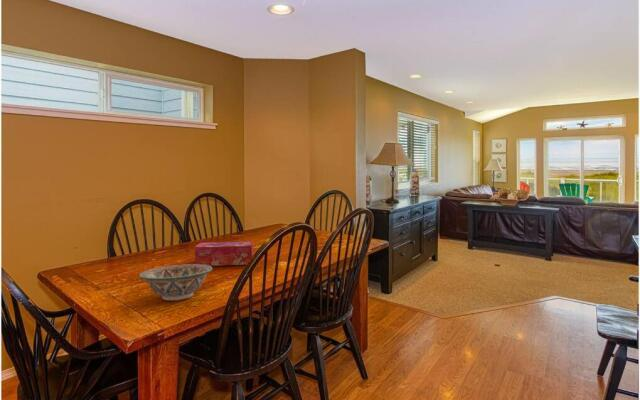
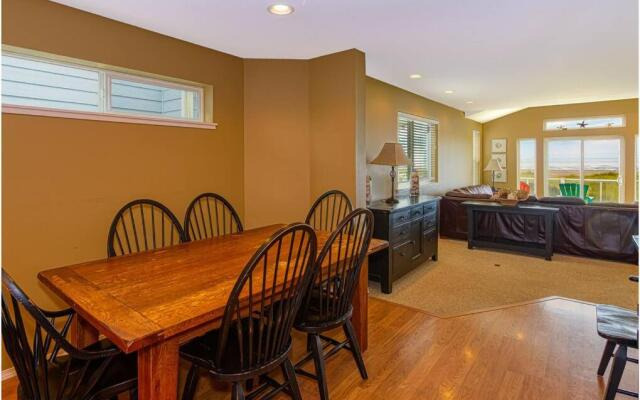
- decorative bowl (177, 283)
- tissue box (225, 253)
